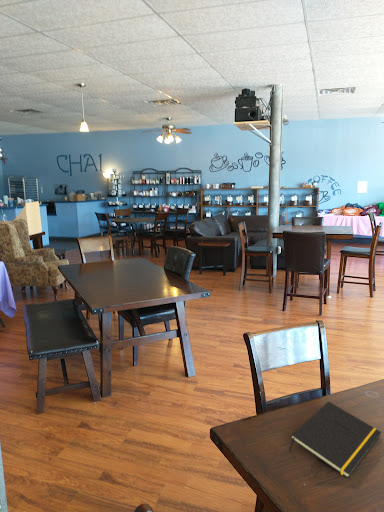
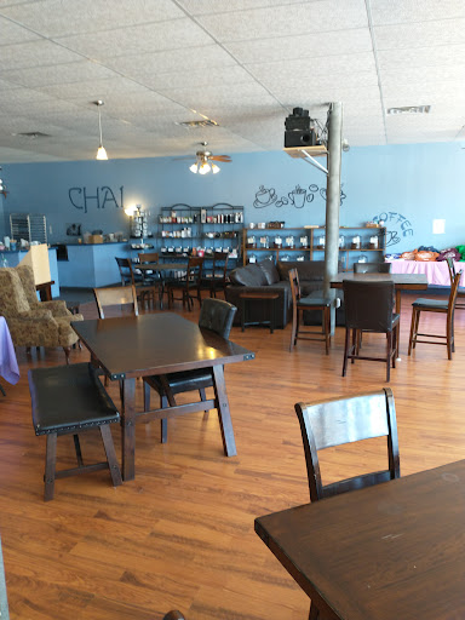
- notepad (336, 435)
